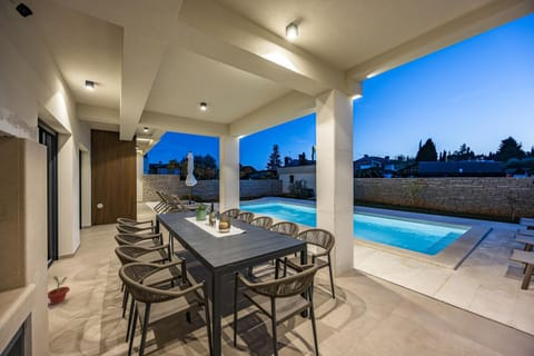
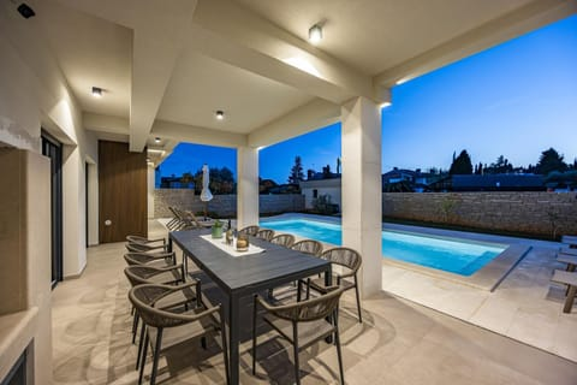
- potted plant (58, 288)
